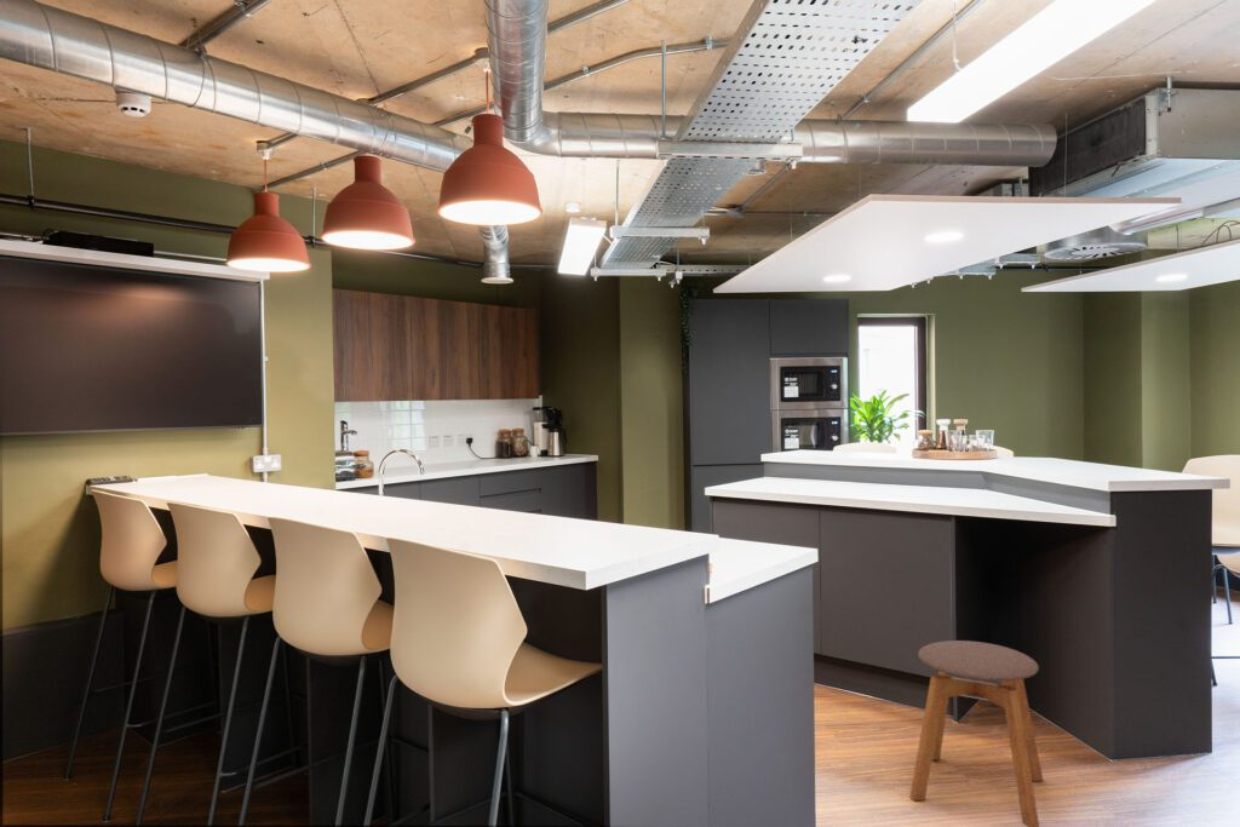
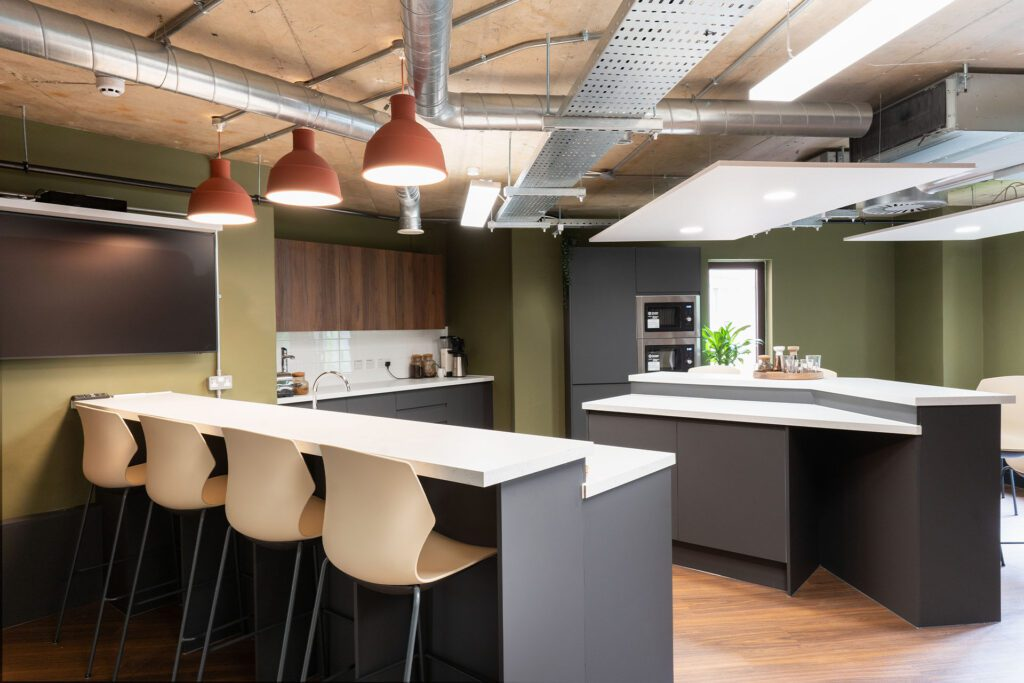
- stool (982, 699)
